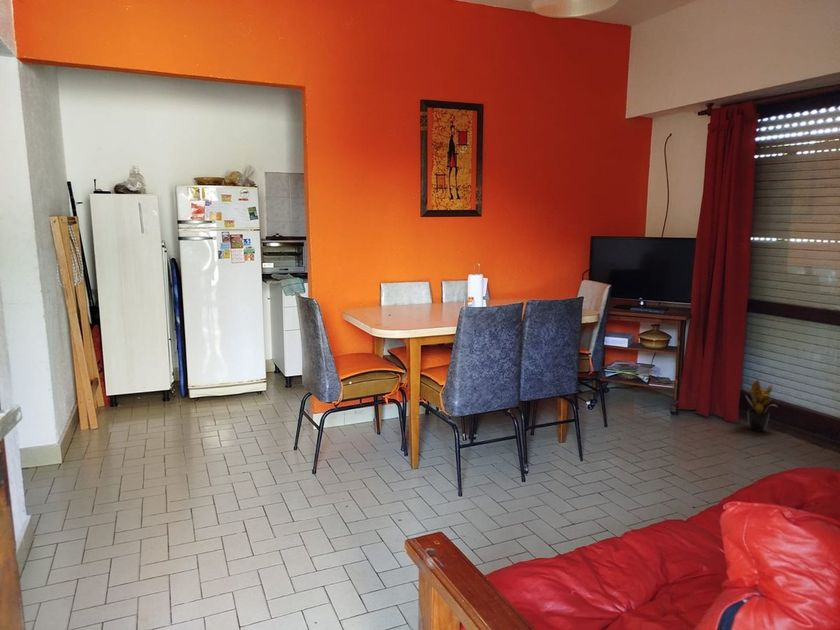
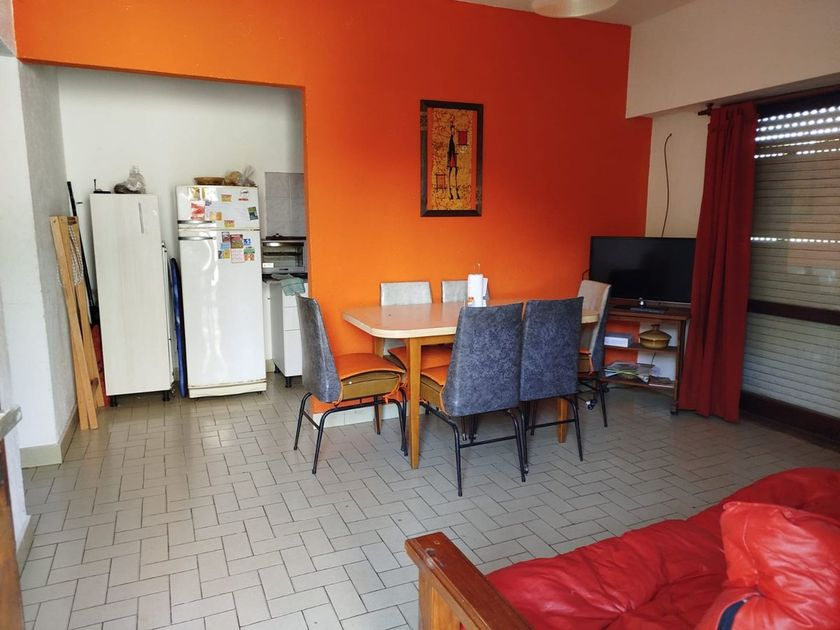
- potted plant (759, 404)
